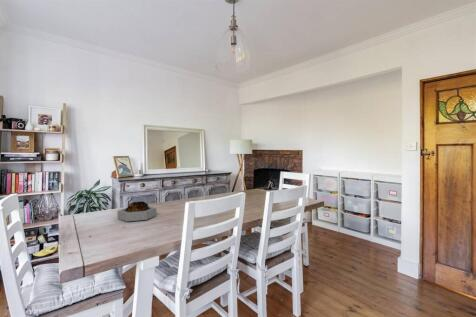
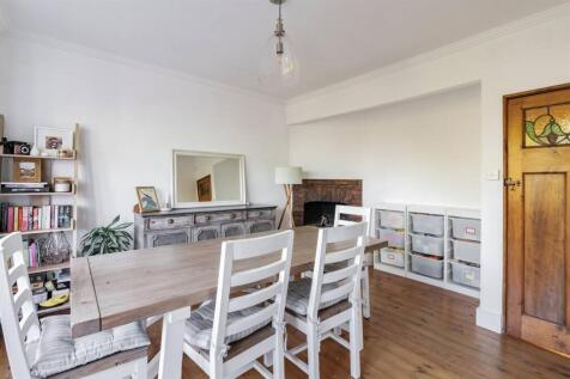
- decorative bowl (137, 208)
